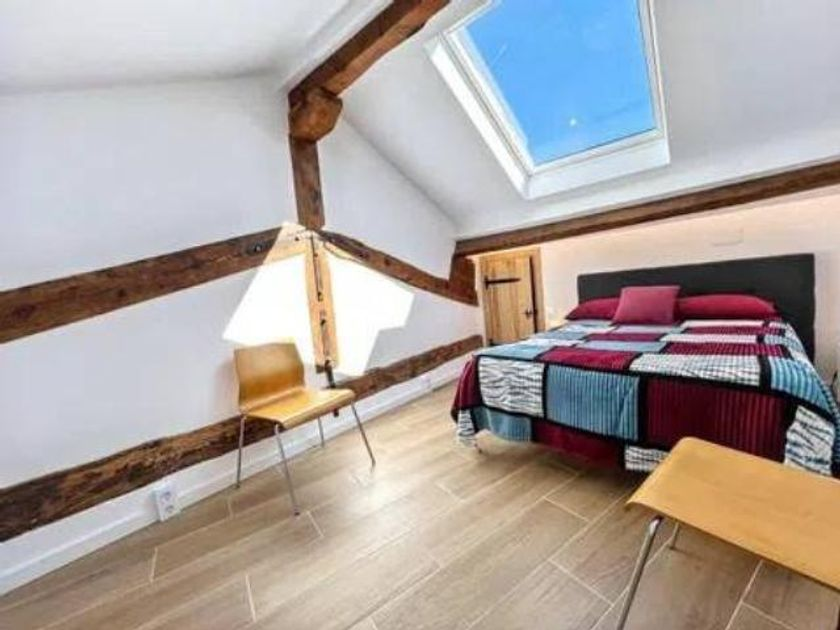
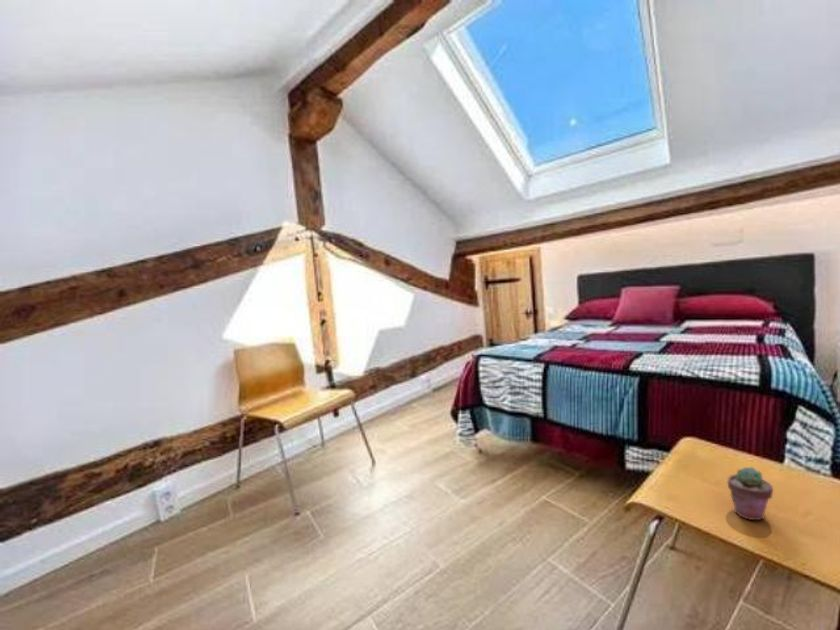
+ potted succulent (749, 491)
